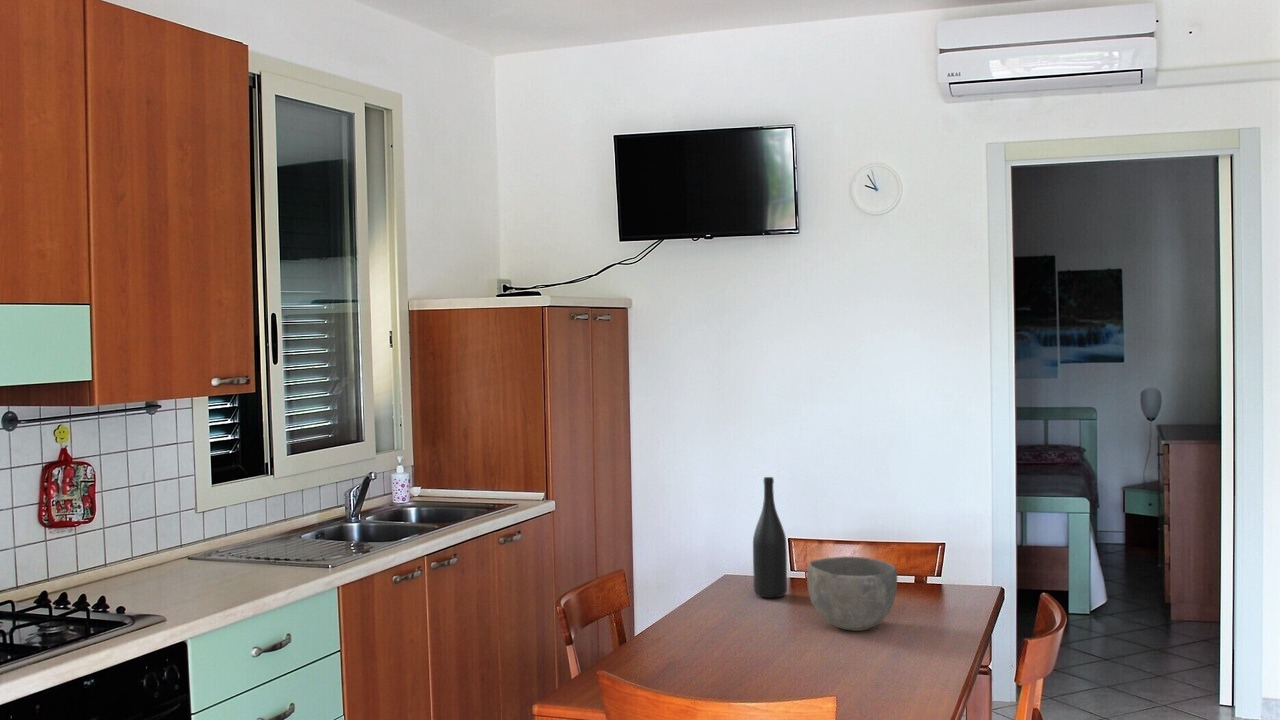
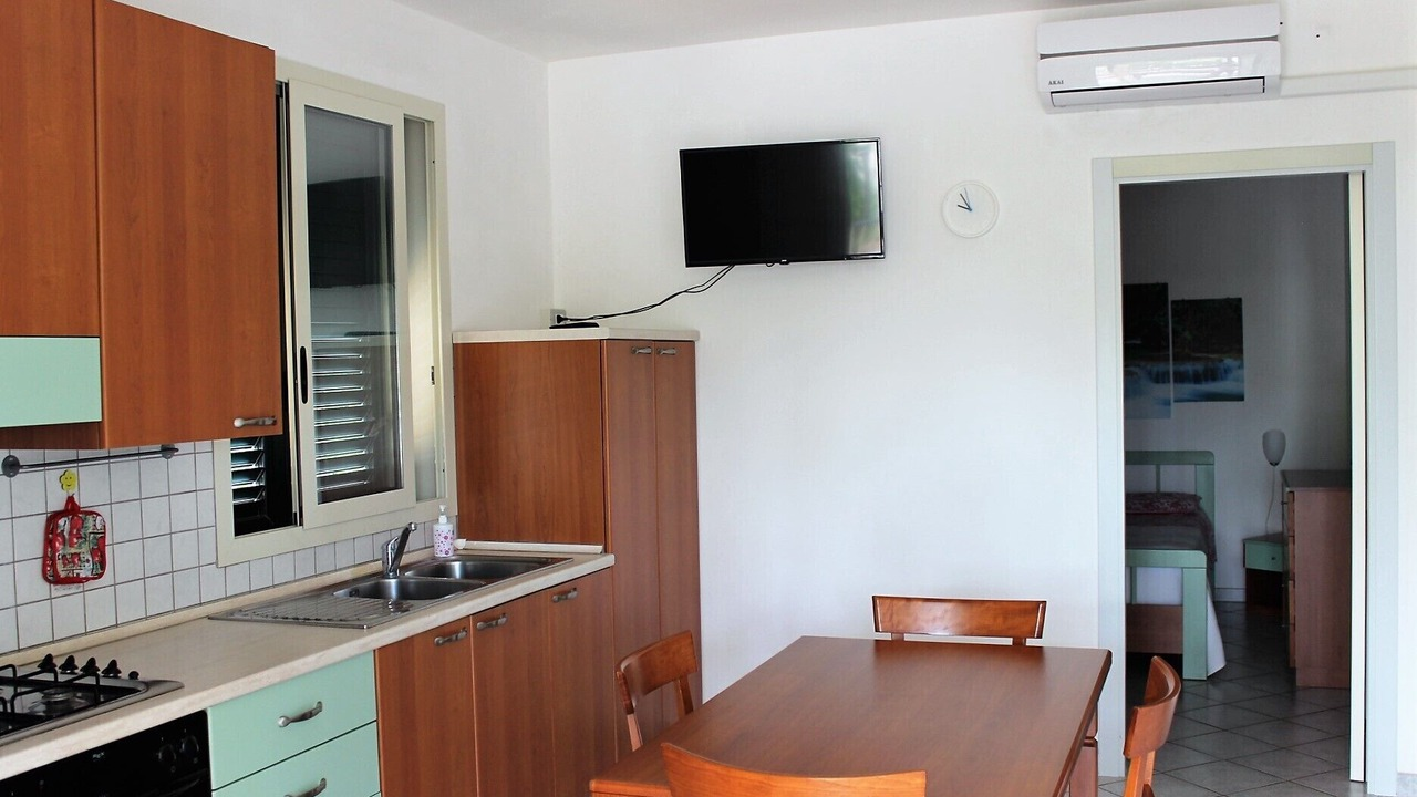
- bowl (852, 595)
- wine bottle (769, 536)
